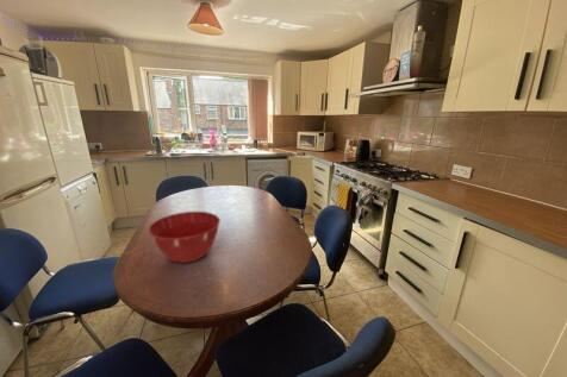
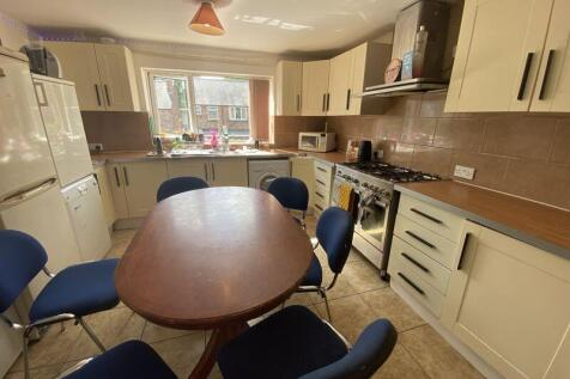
- mixing bowl (187, 238)
